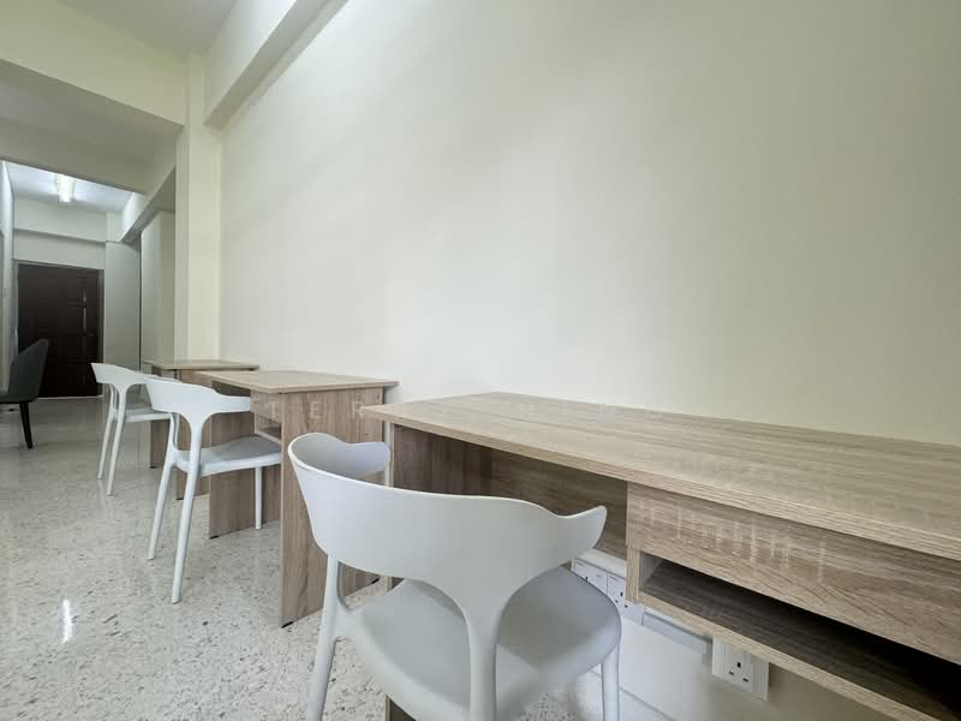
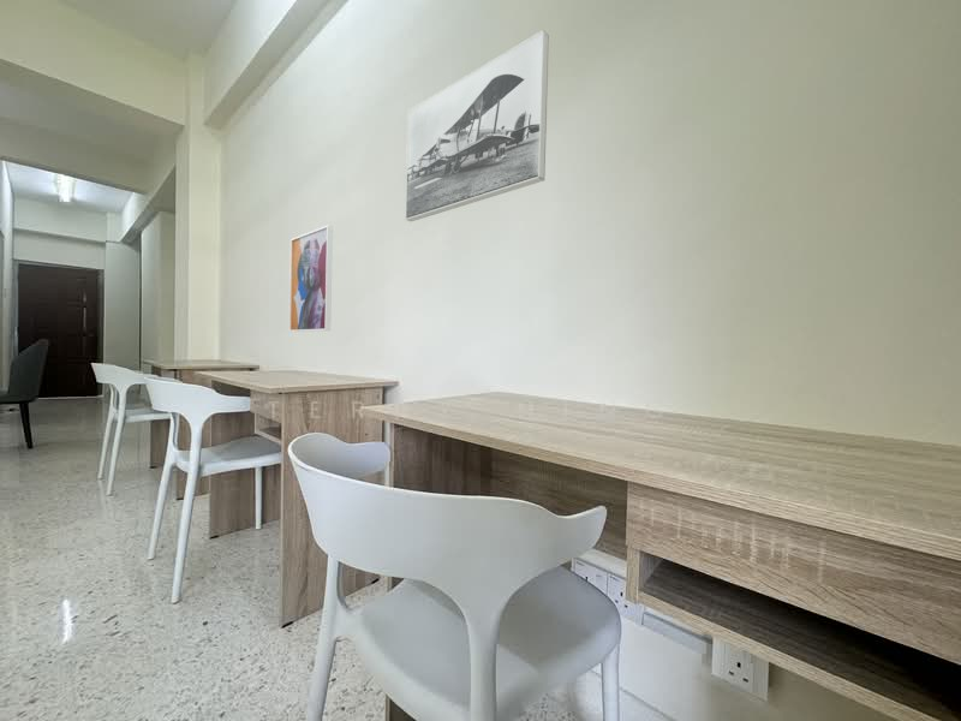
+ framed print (466, 141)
+ wall art (309, 281)
